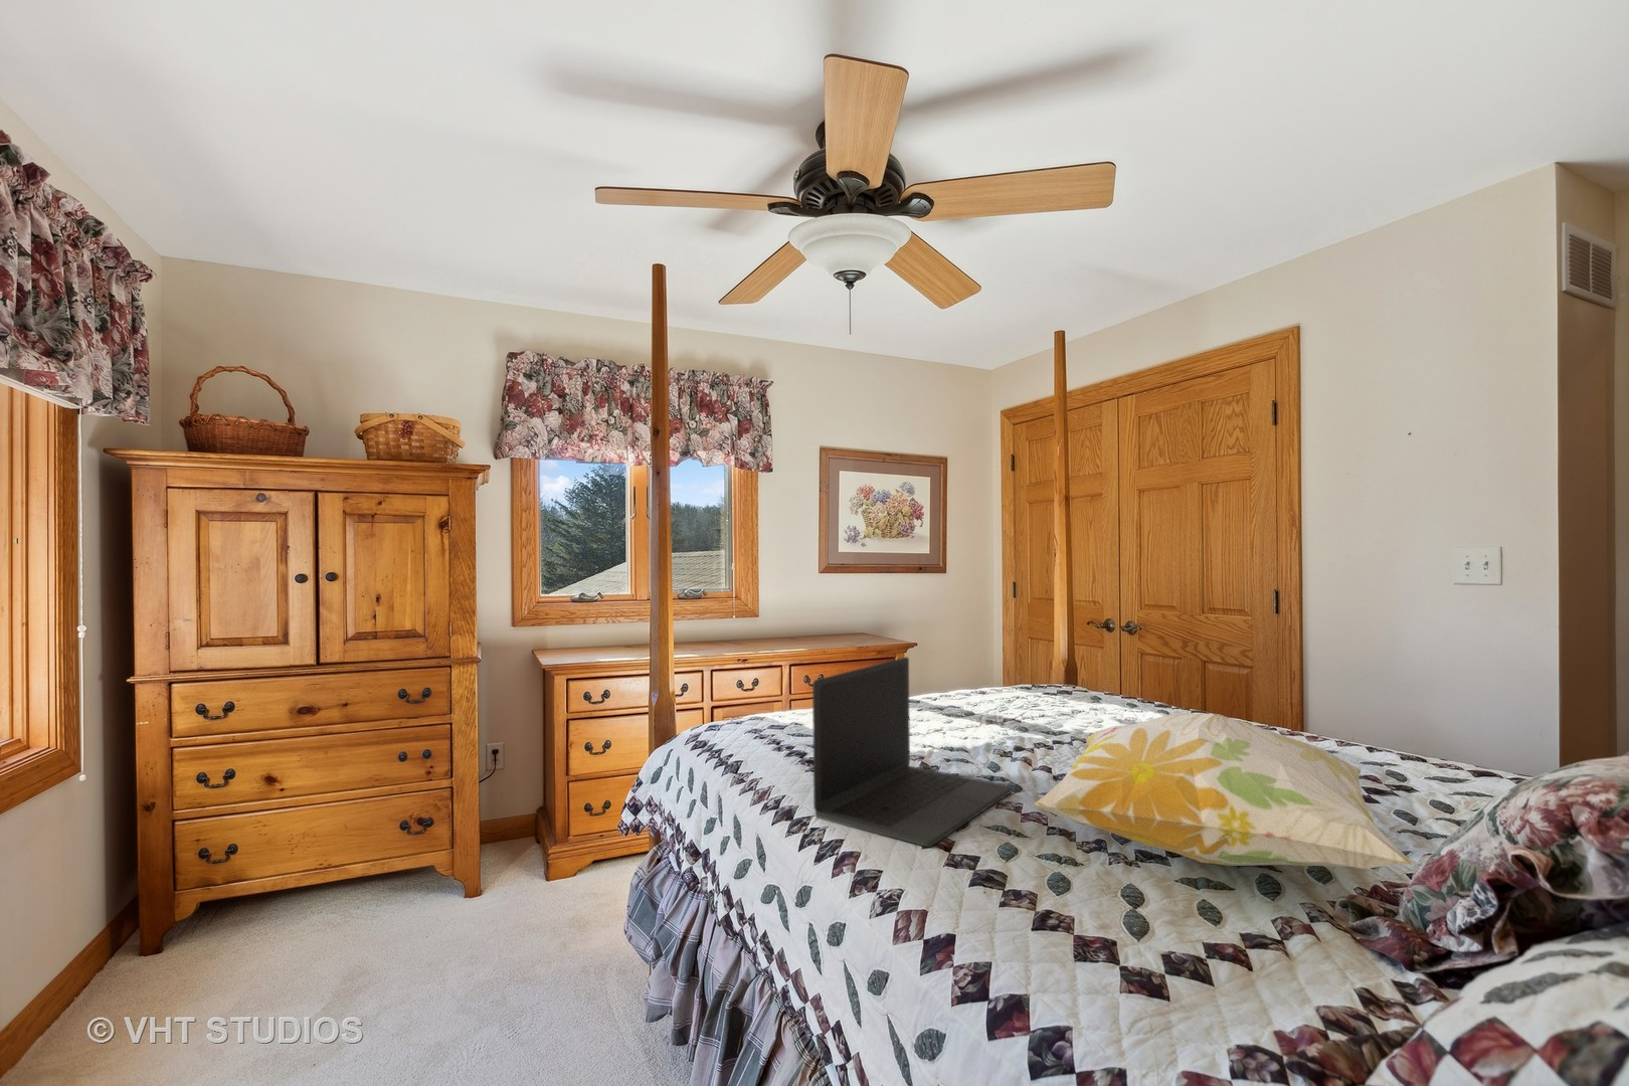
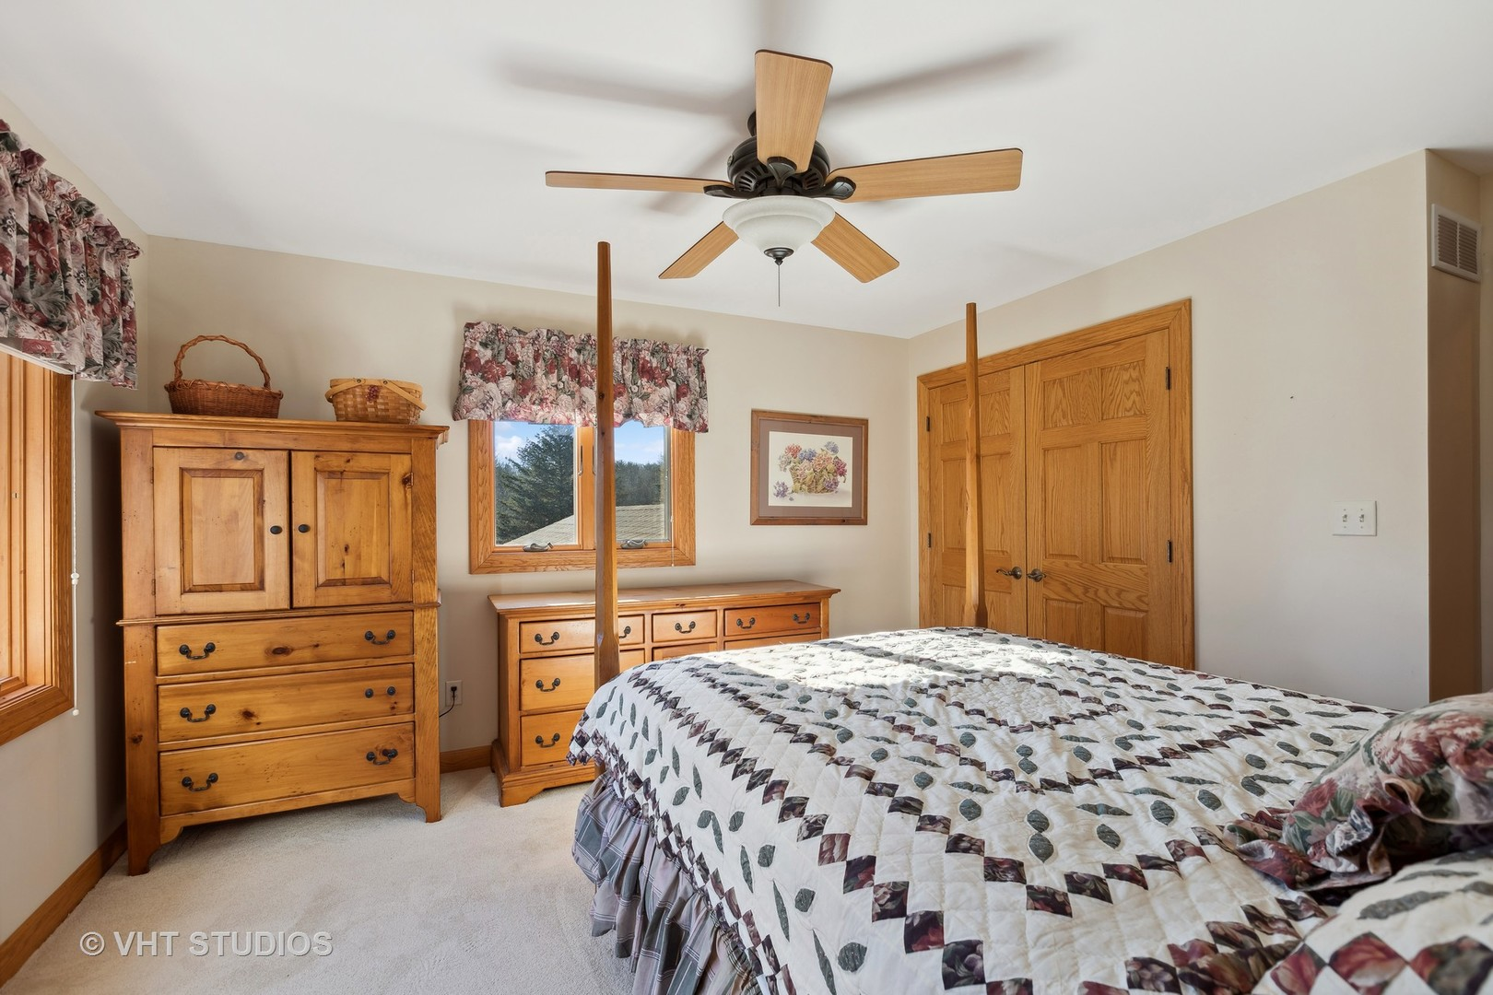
- laptop (909, 738)
- decorative pillow (1207, 784)
